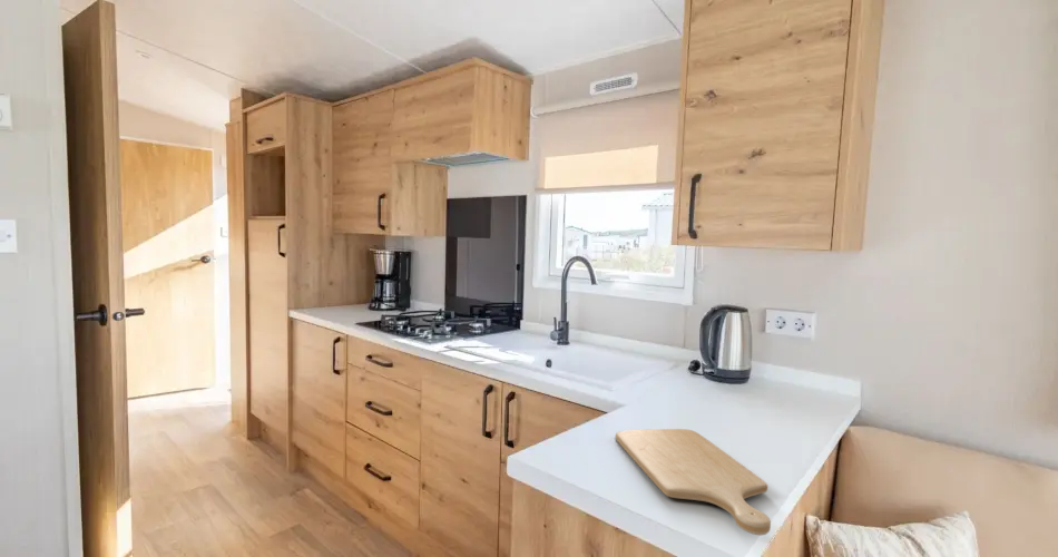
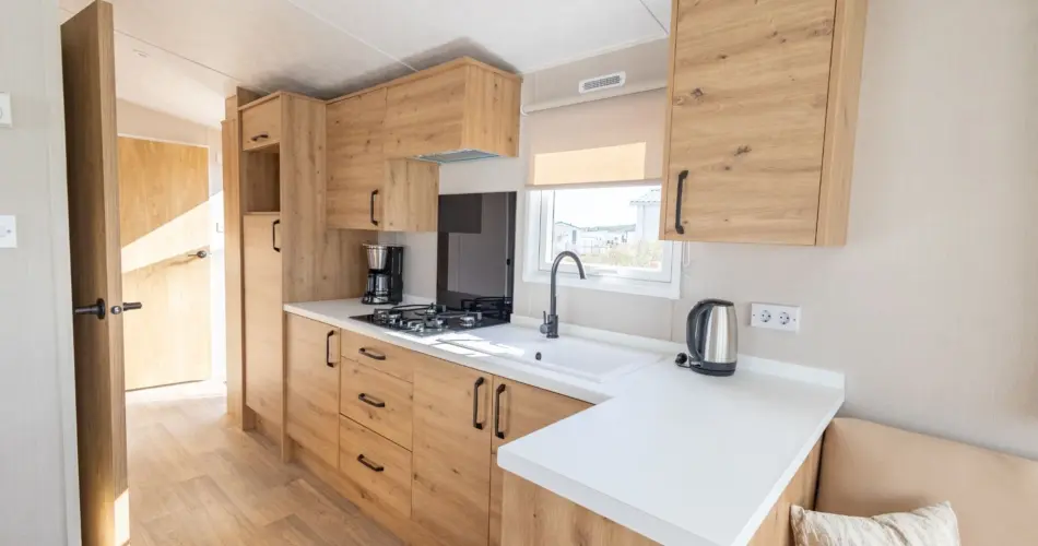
- chopping board (696, 471)
